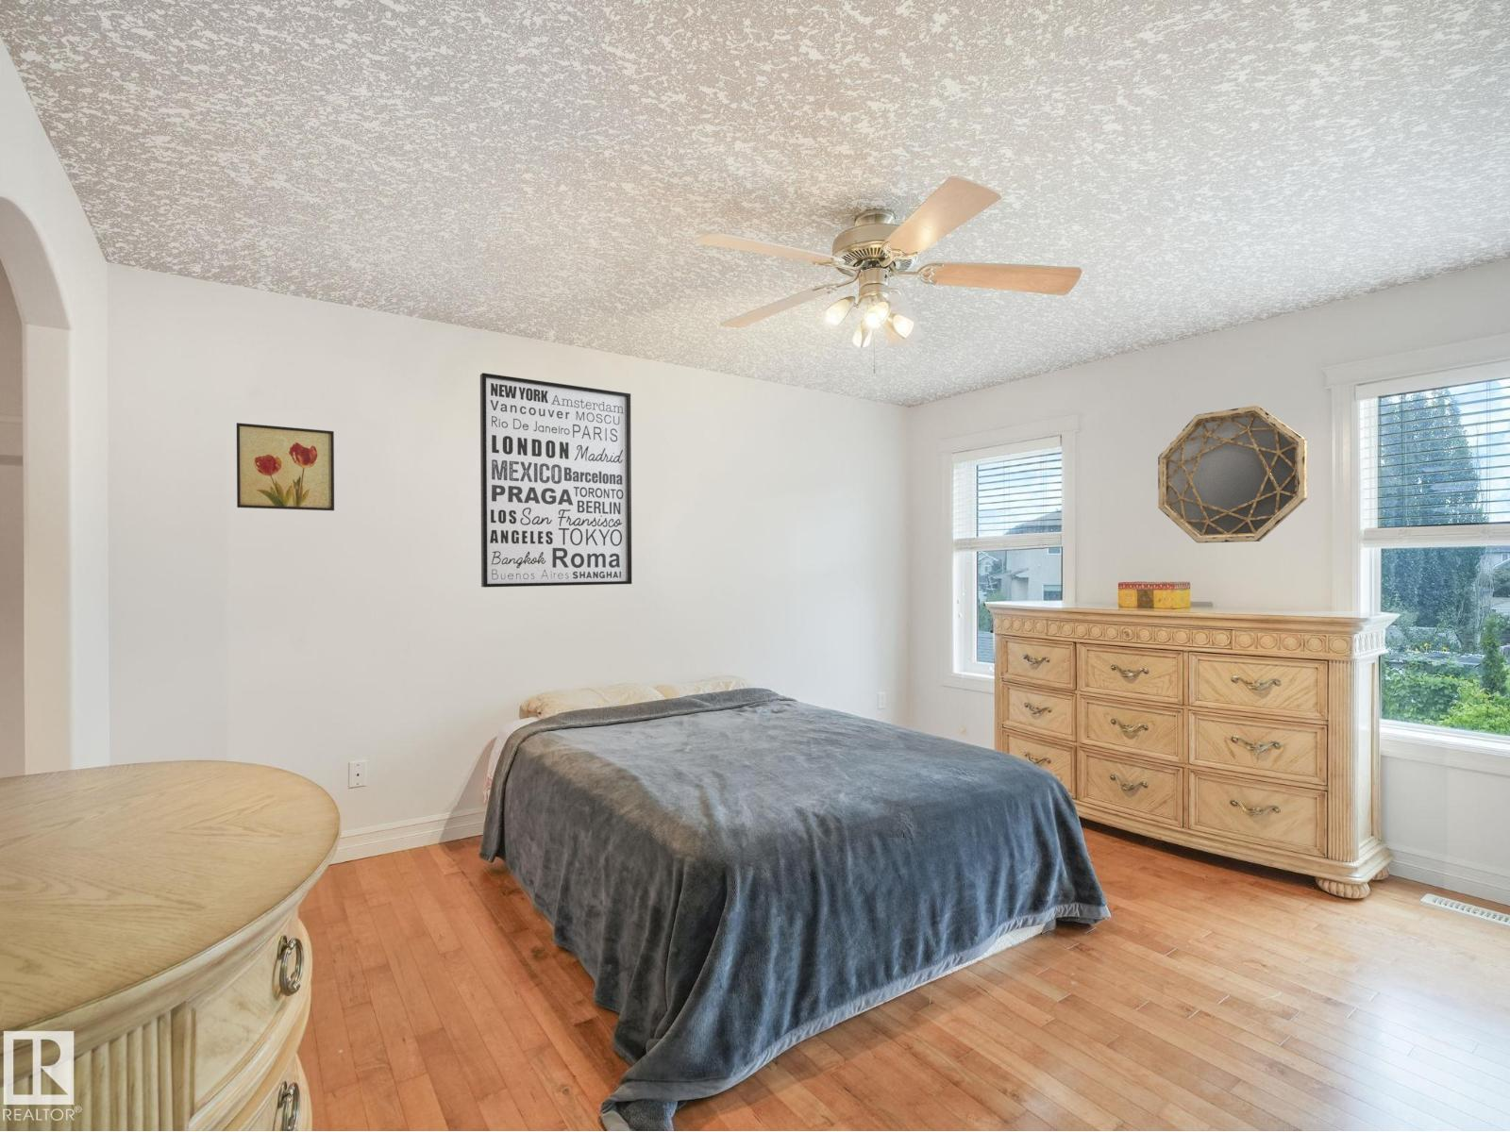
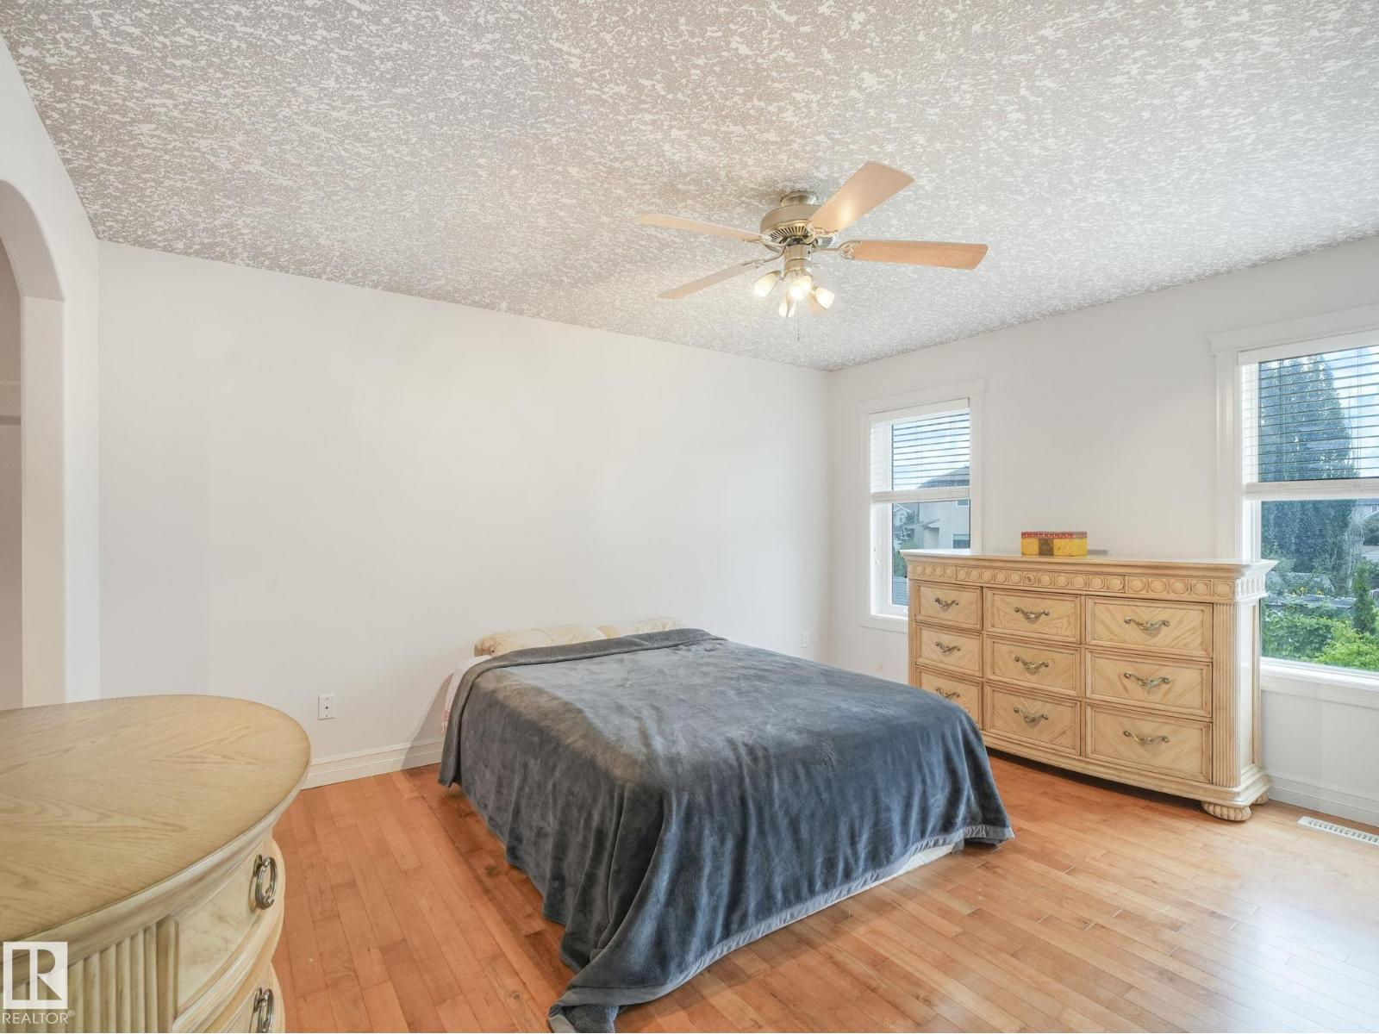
- wall art (287, 467)
- home mirror (1227, 476)
- wall art (560, 485)
